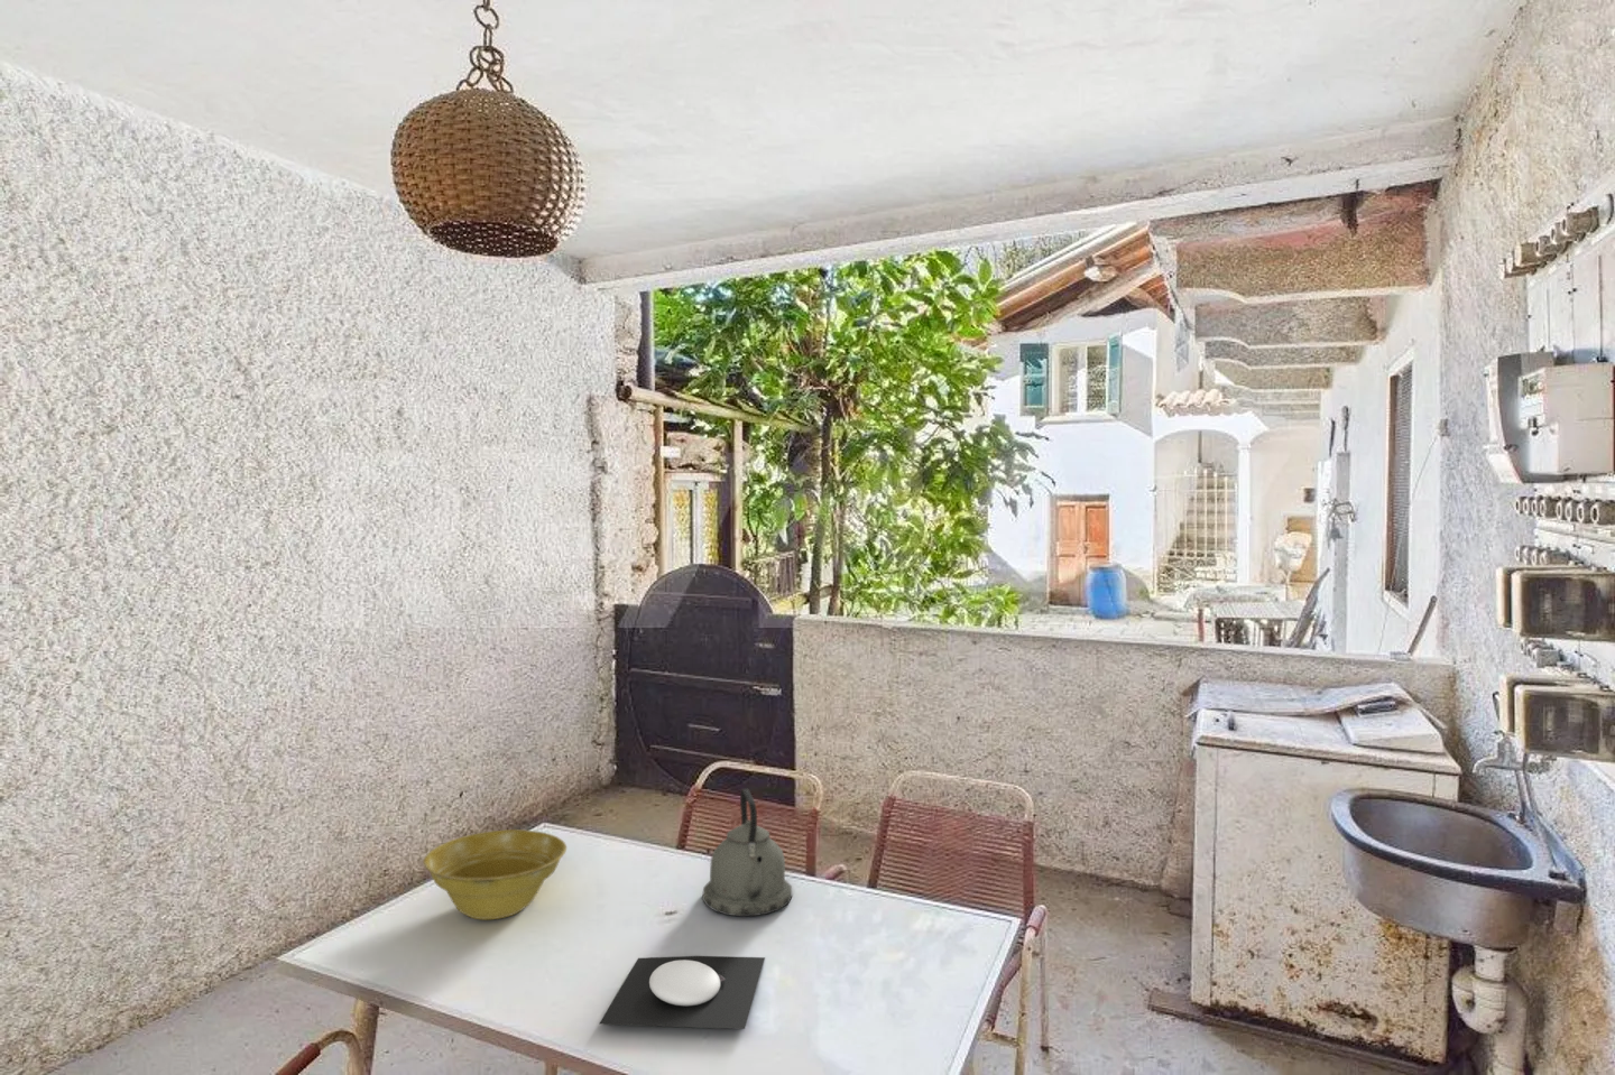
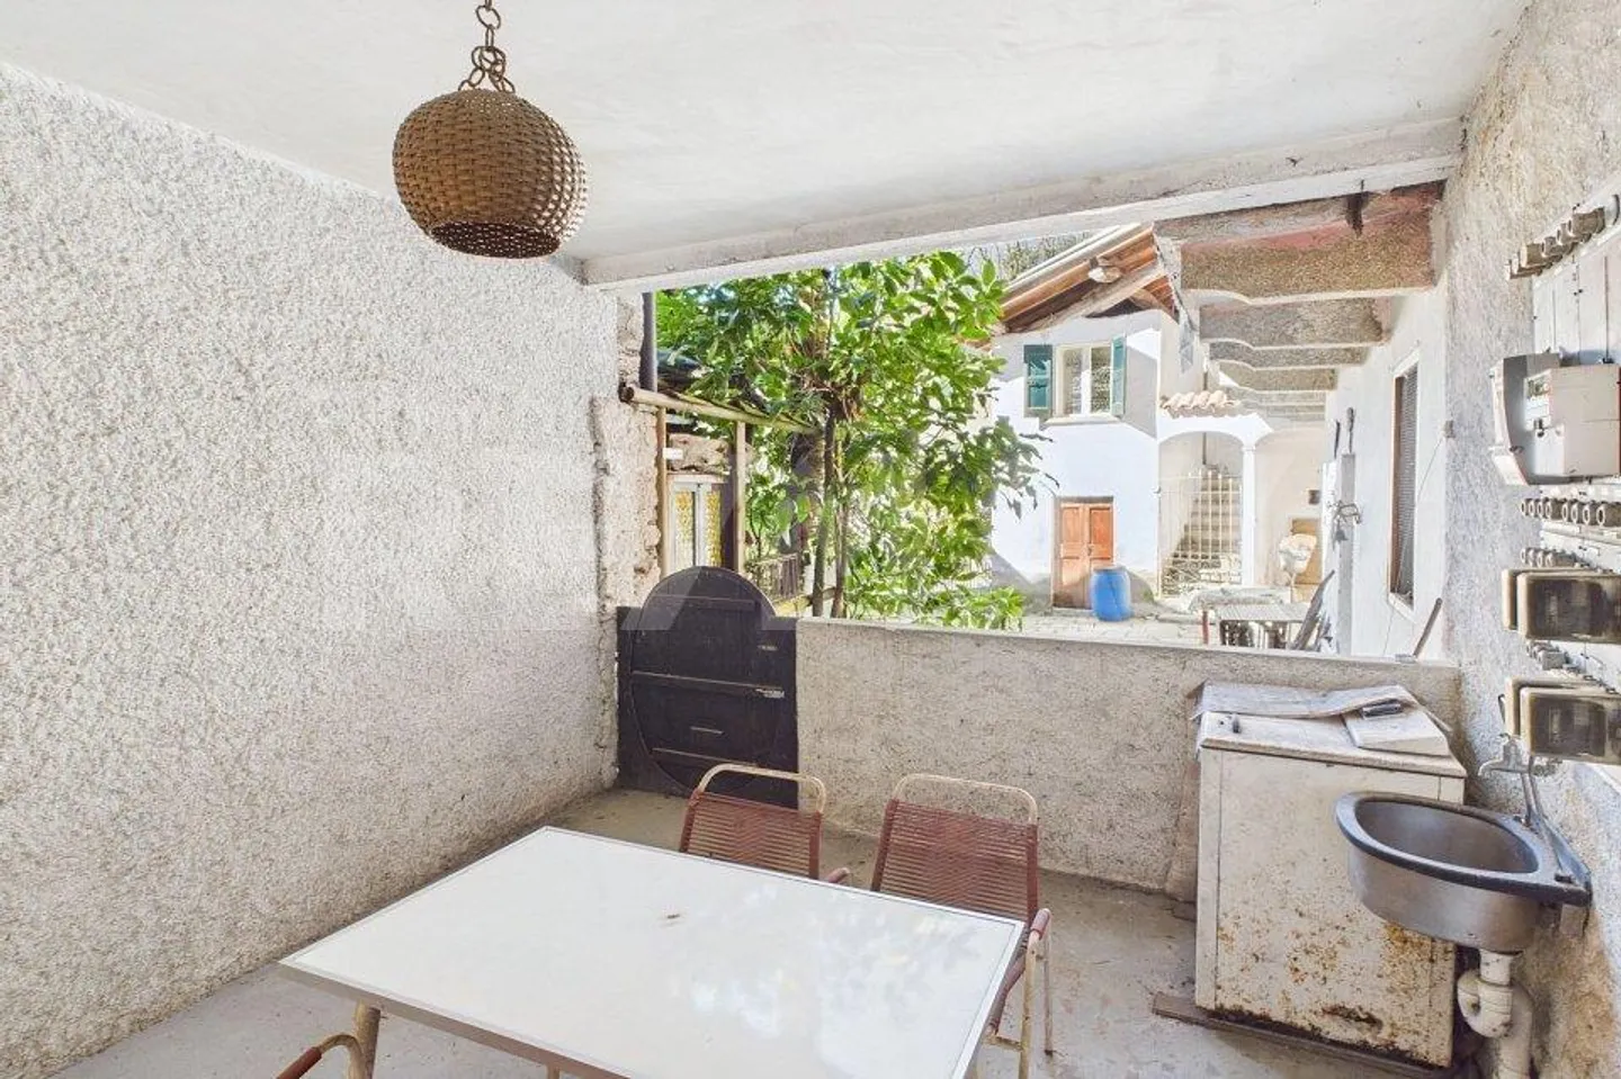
- plate (688, 980)
- kettle (751, 847)
- planter bowl (496, 878)
